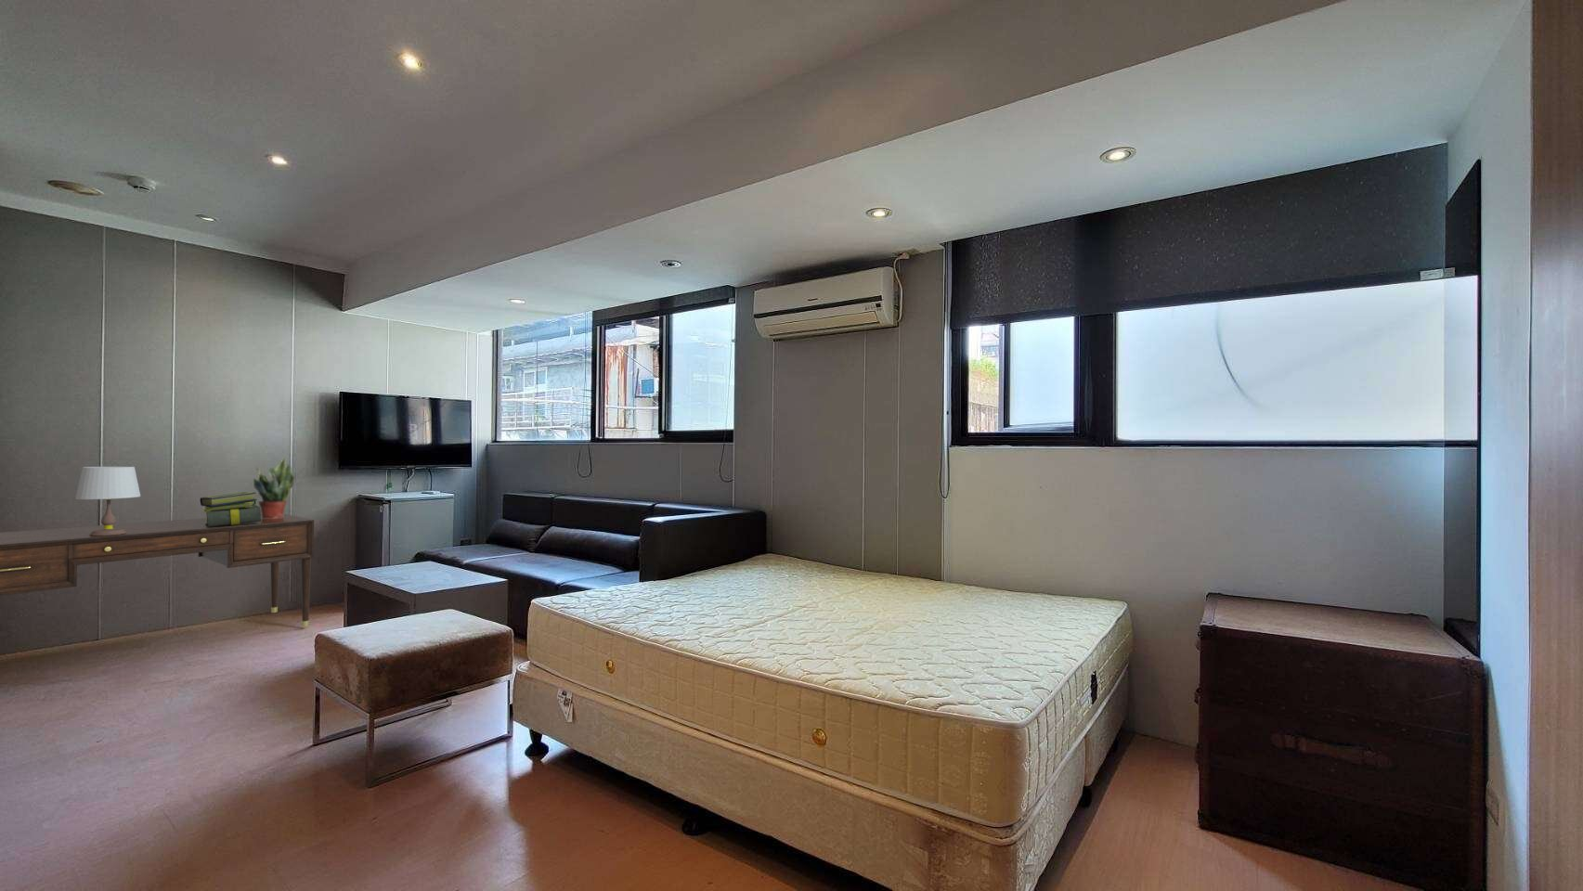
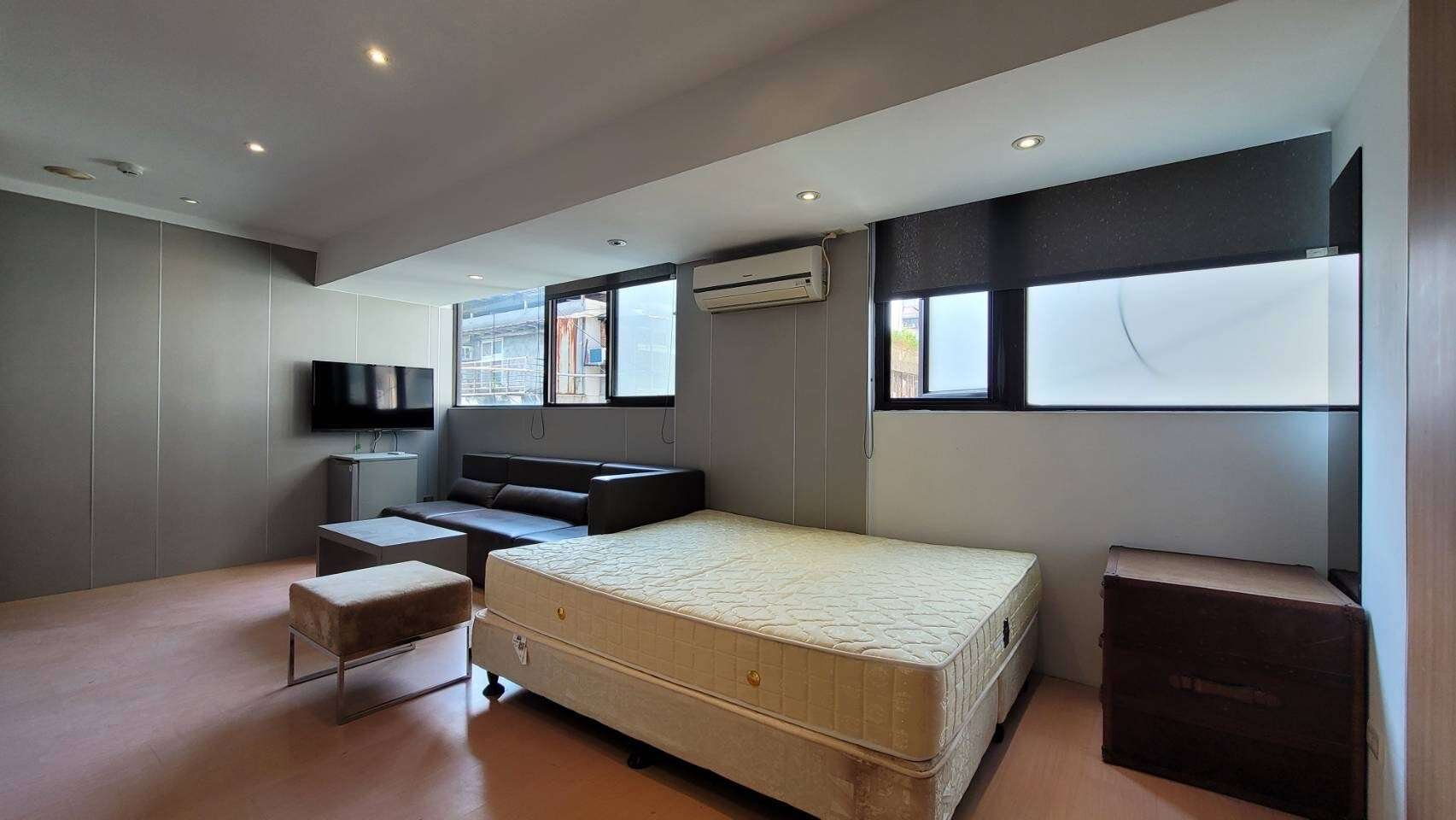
- desk (144, 557)
- table lamp (109, 500)
- stack of books (230, 507)
- potted plant (269, 487)
